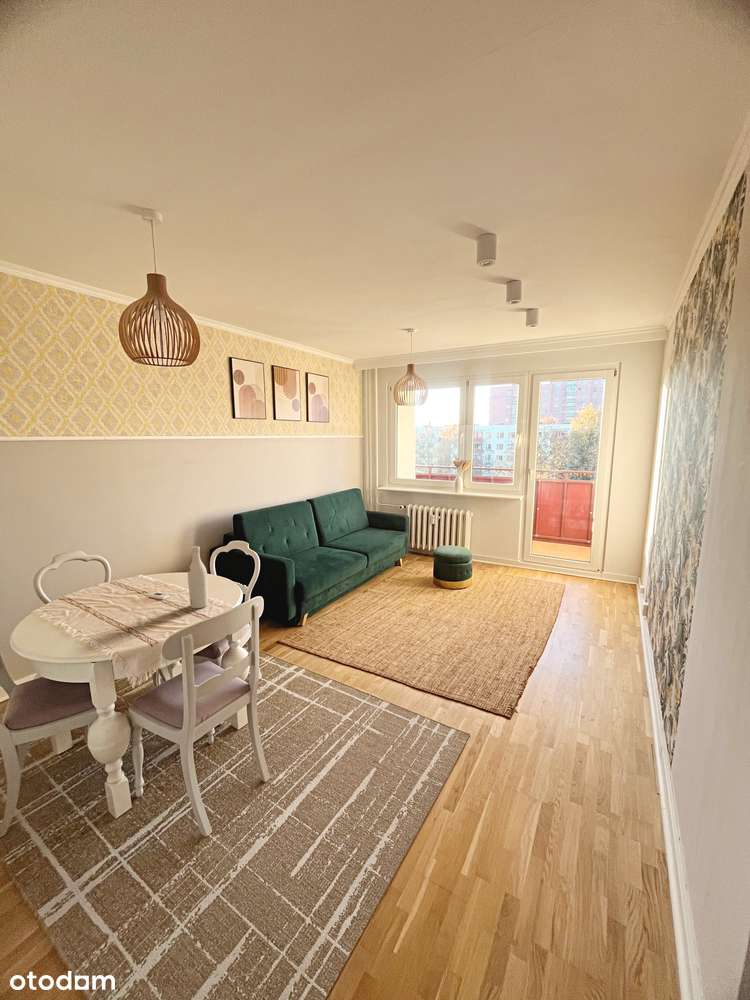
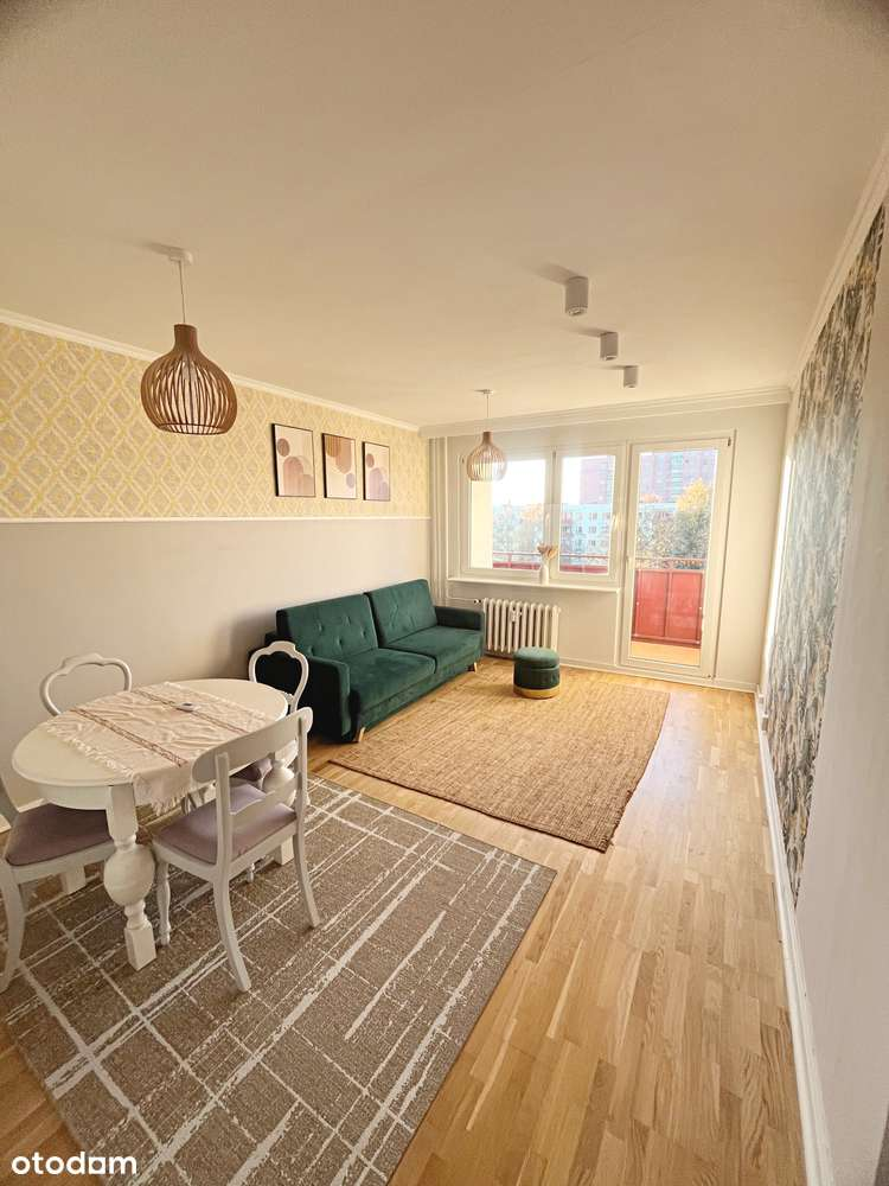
- wine bottle (197, 576)
